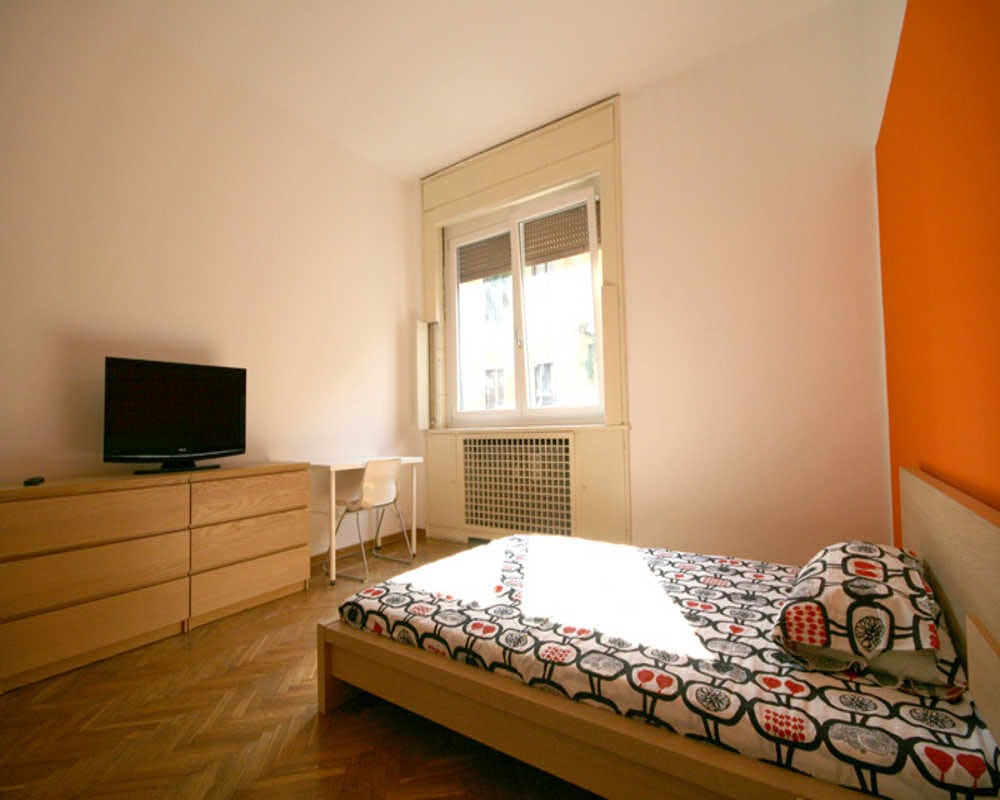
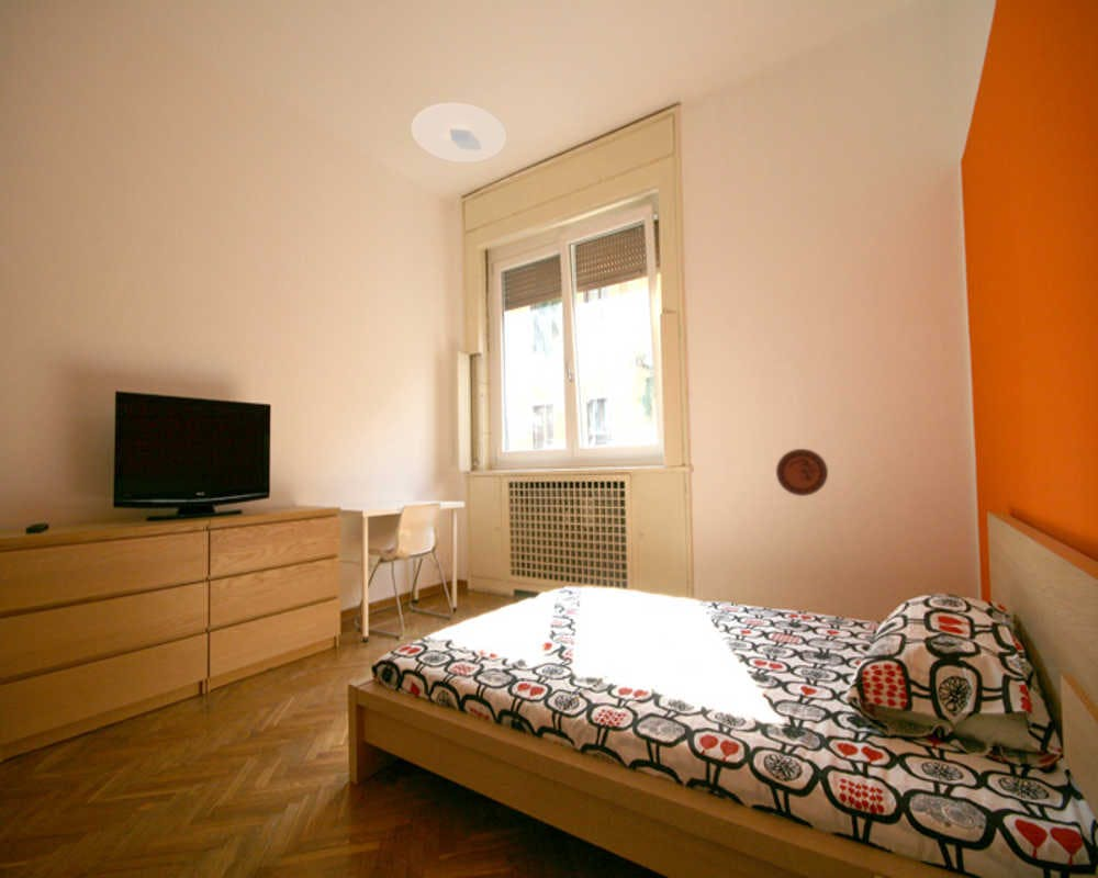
+ decorative plate (800, 472)
+ ceiling light (459, 131)
